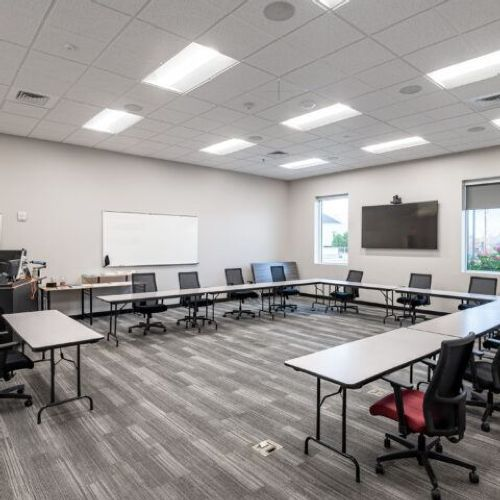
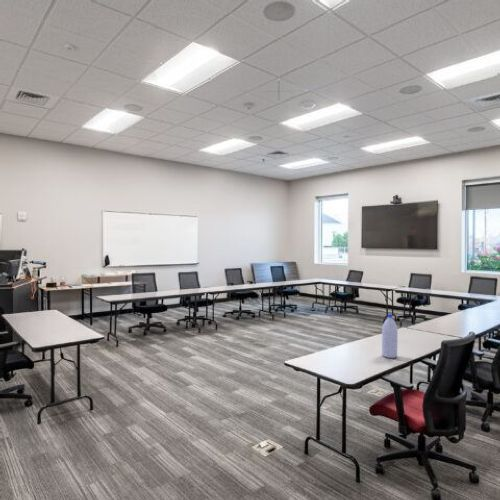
+ water bottle (389, 335)
